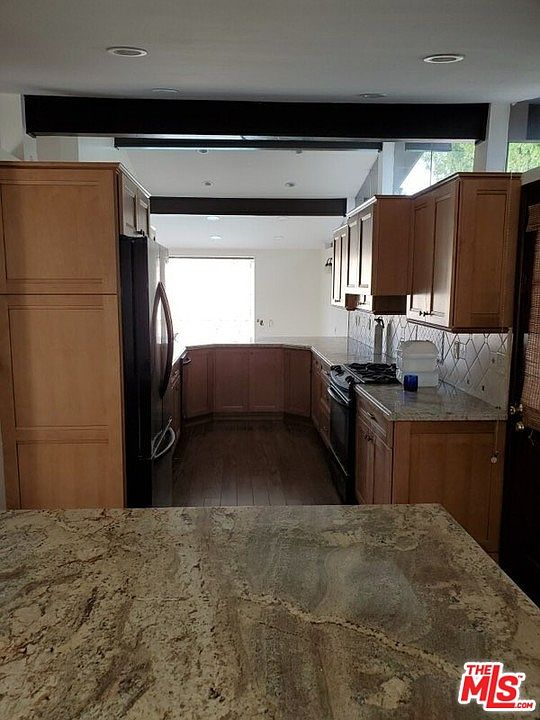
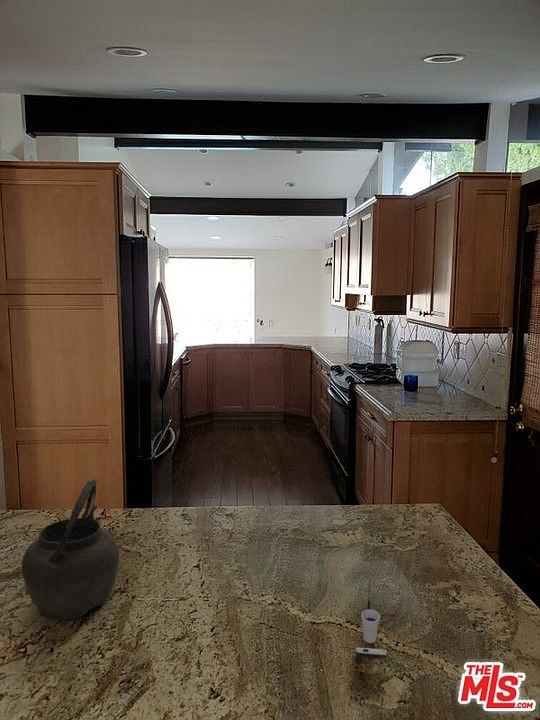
+ kettle (79, 537)
+ cup (369, 616)
